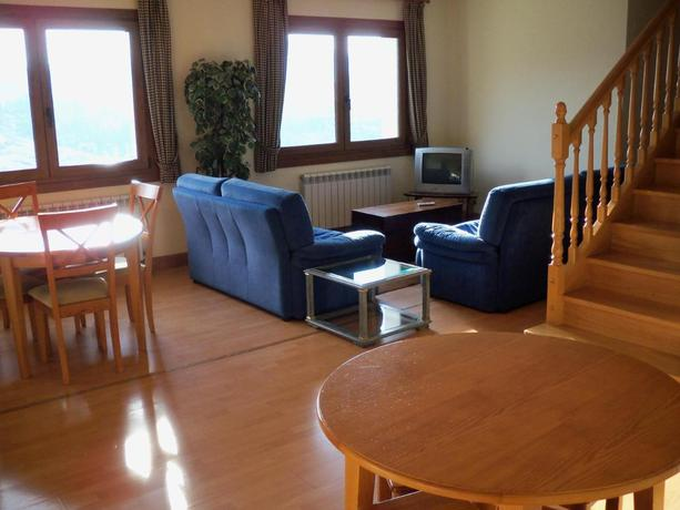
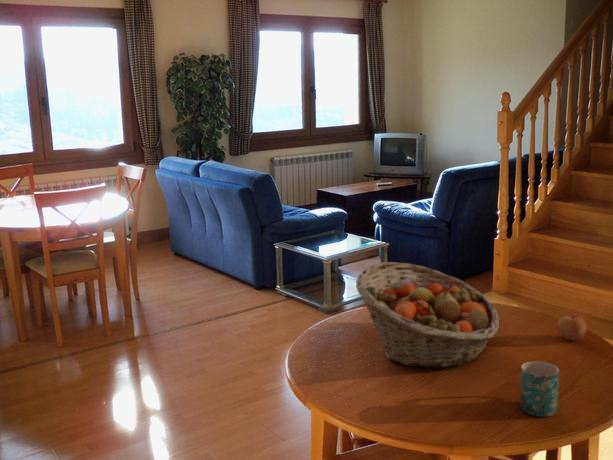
+ apple (572, 325)
+ mug (539, 385)
+ fruit basket (427, 310)
